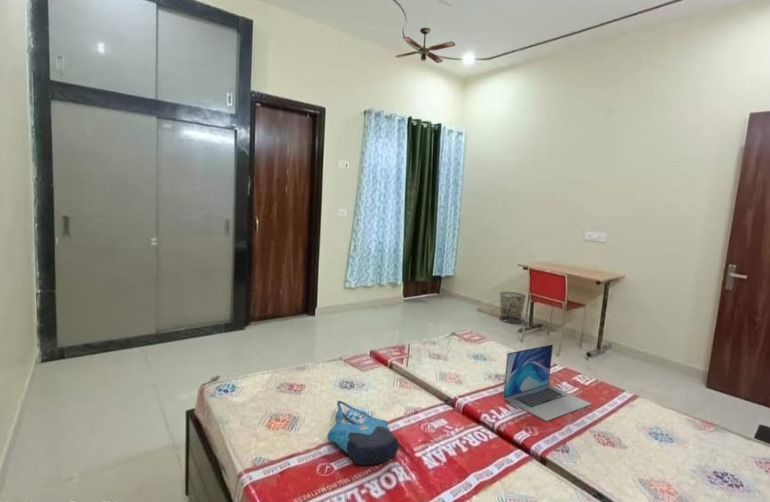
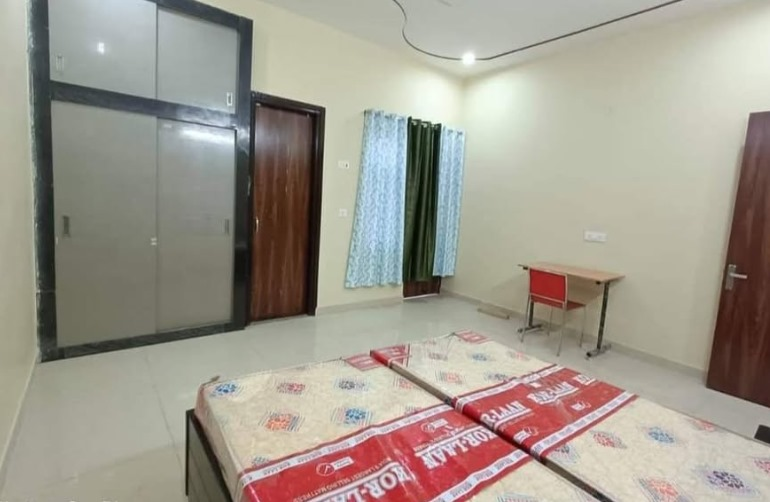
- waste bin (511, 306)
- laptop (548, 379)
- tote bag (357, 428)
- ceiling fan (424, 45)
